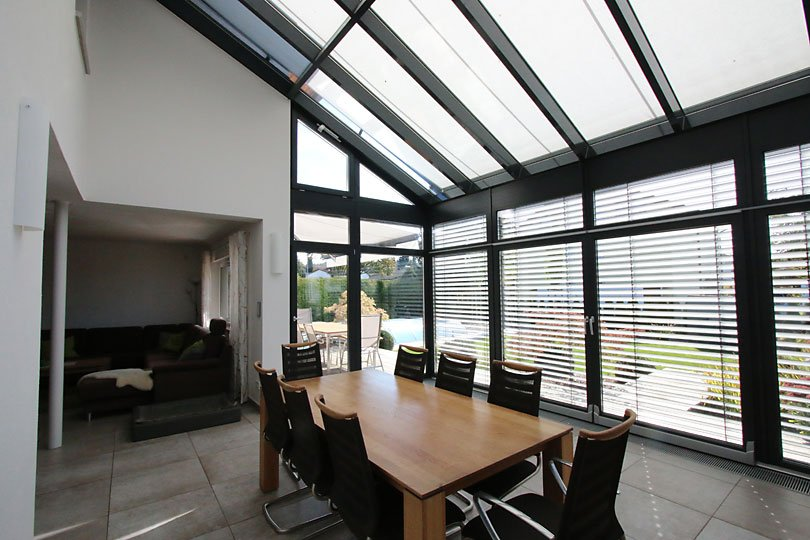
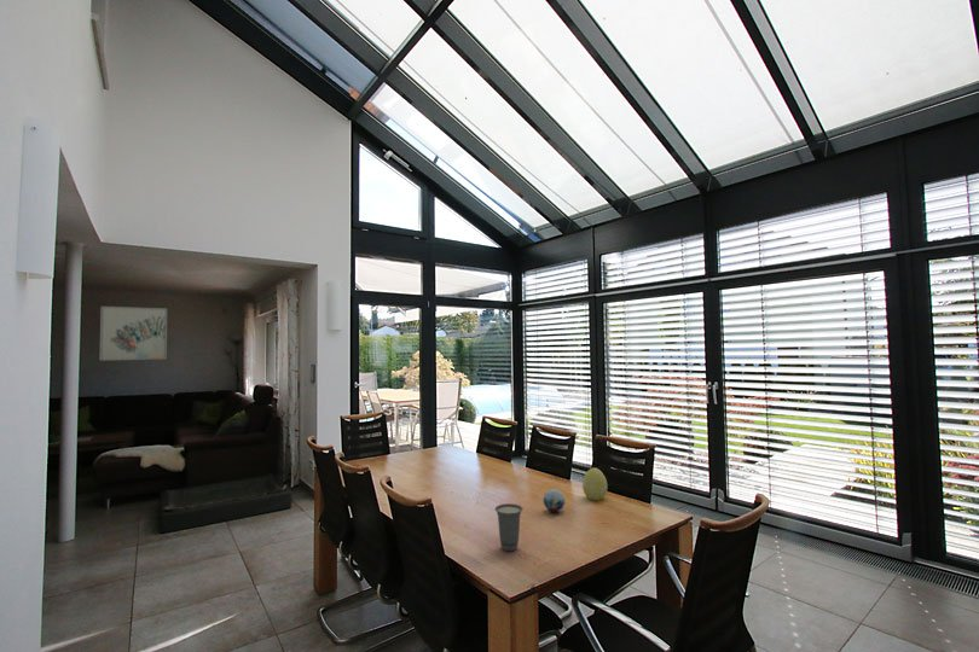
+ wall art (134, 333)
+ cup (509, 528)
+ decorative egg (595, 482)
+ decorative orb (554, 500)
